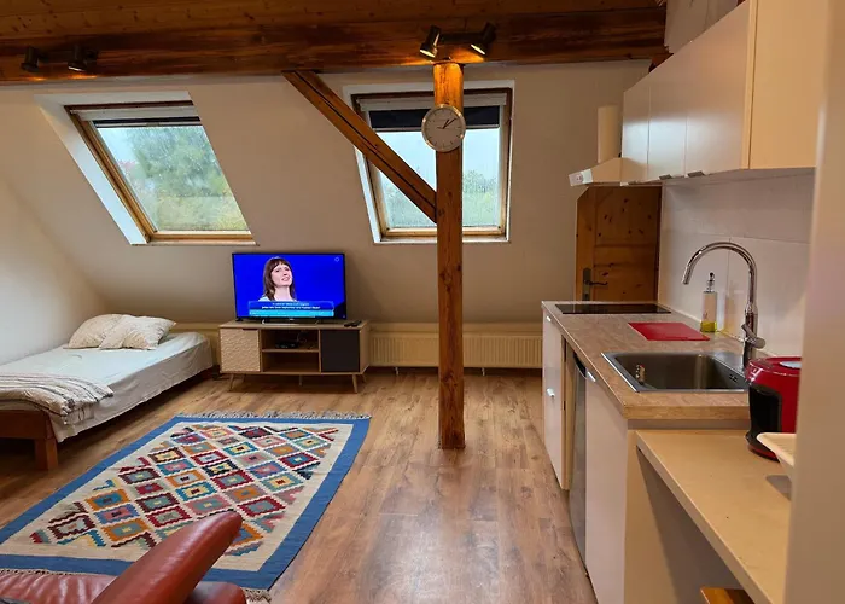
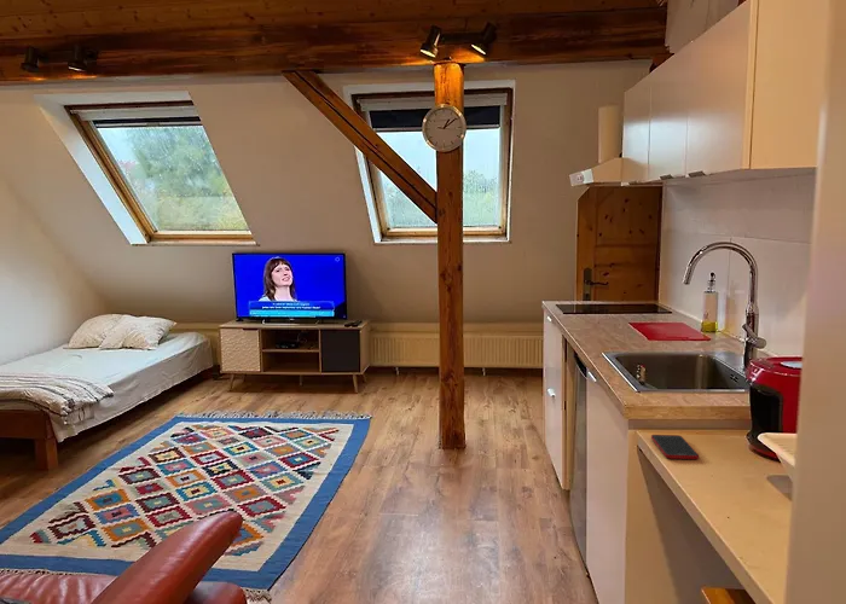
+ cell phone (673, 446)
